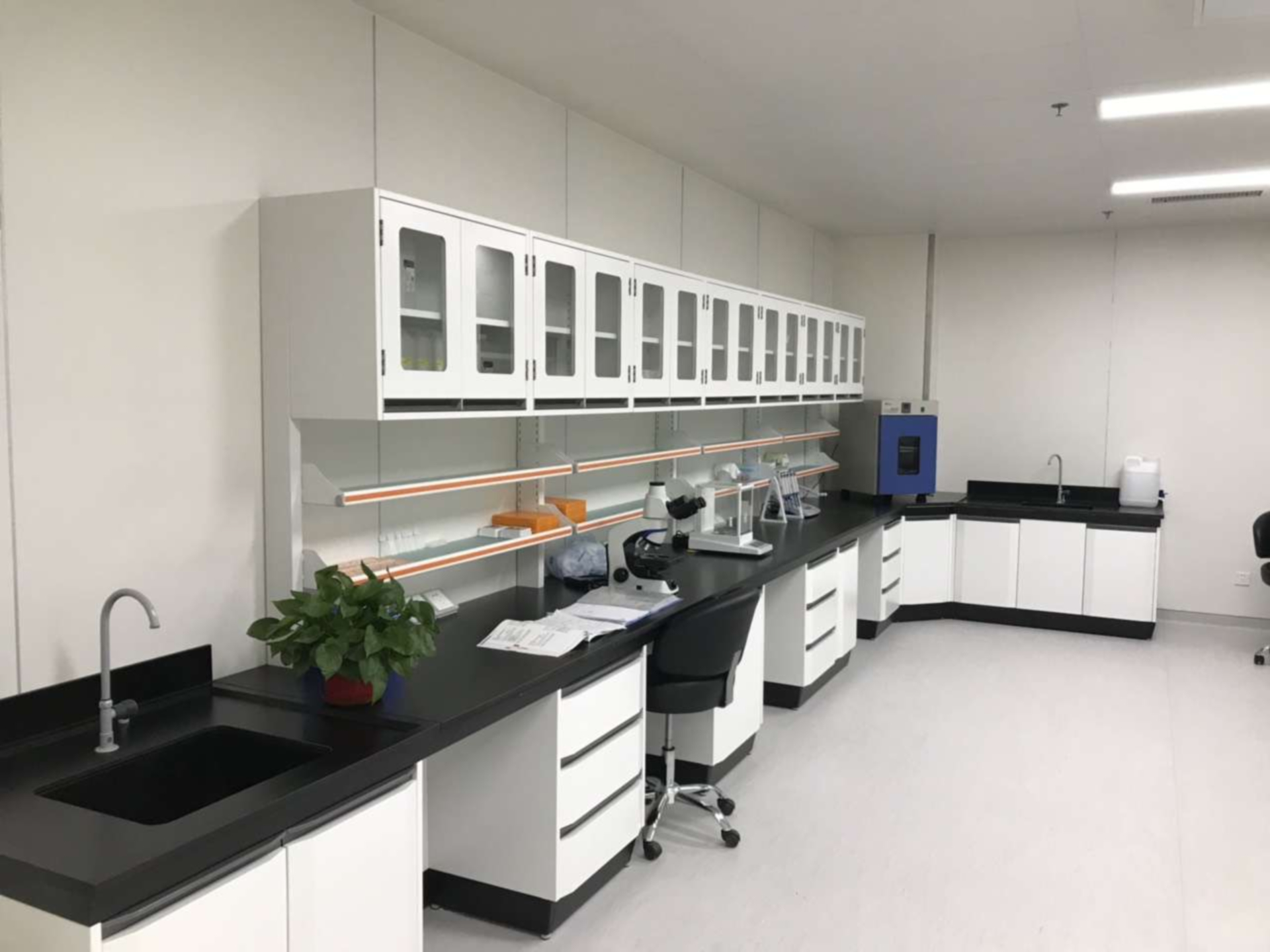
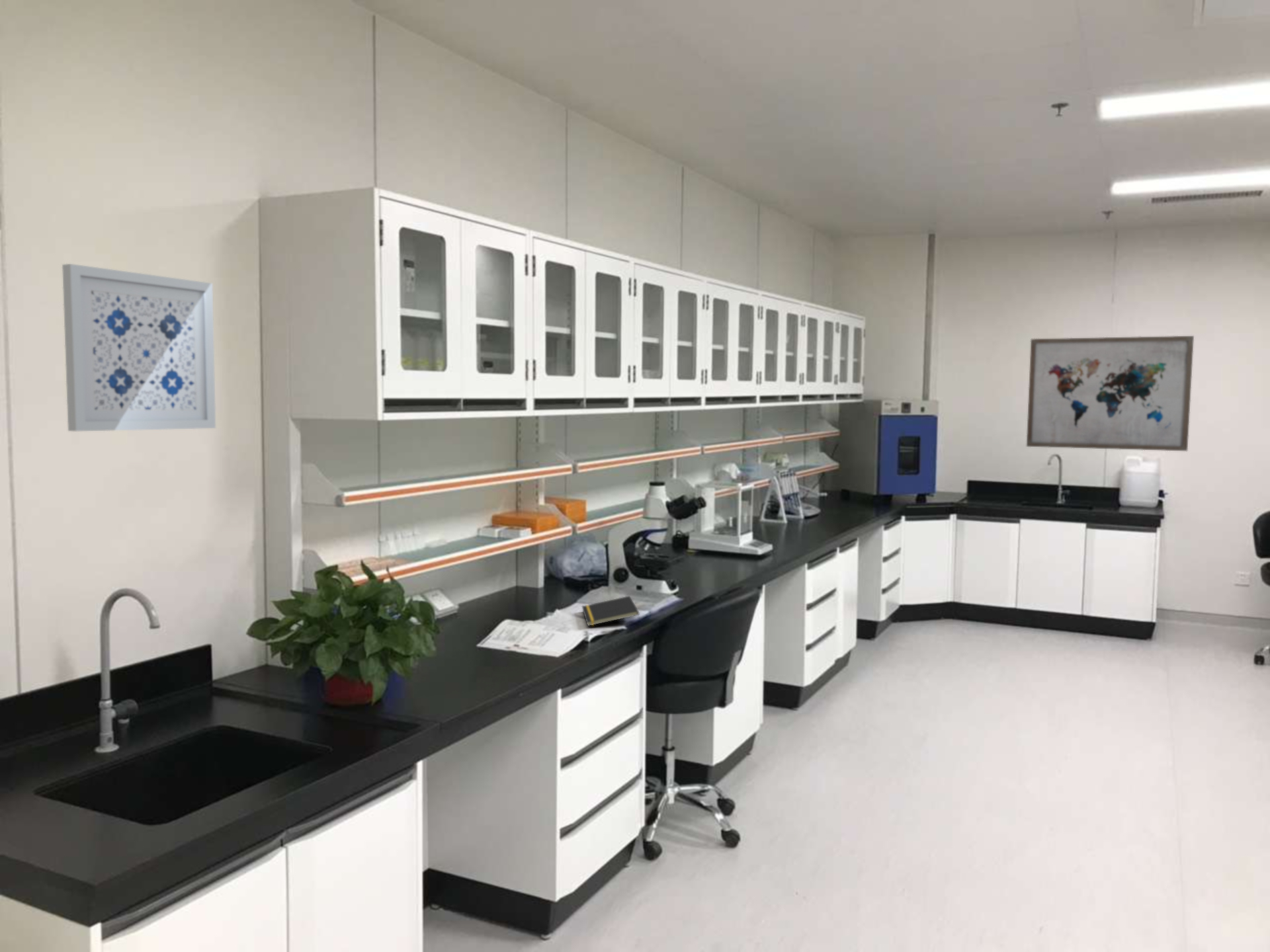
+ wall art (144, 352)
+ notepad (609, 610)
+ wall art (1107, 393)
